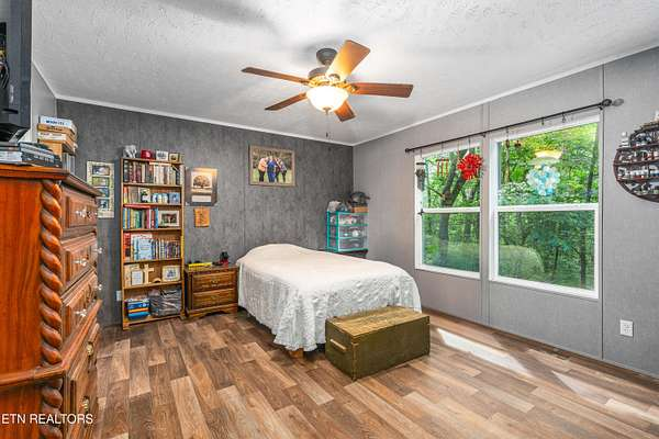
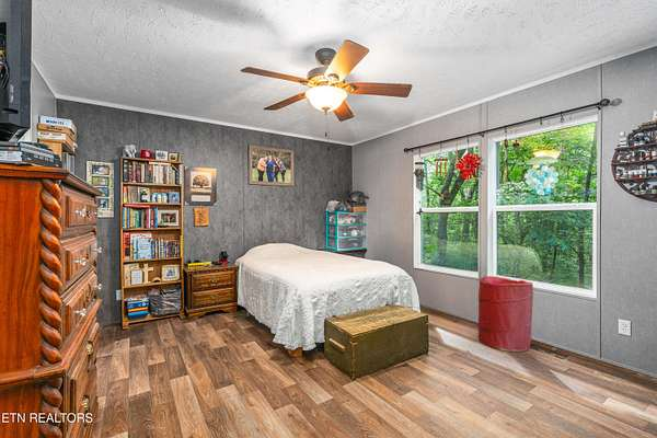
+ laundry hamper (504, 310)
